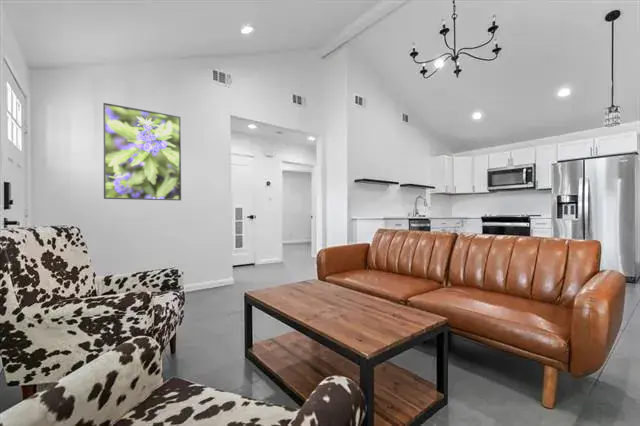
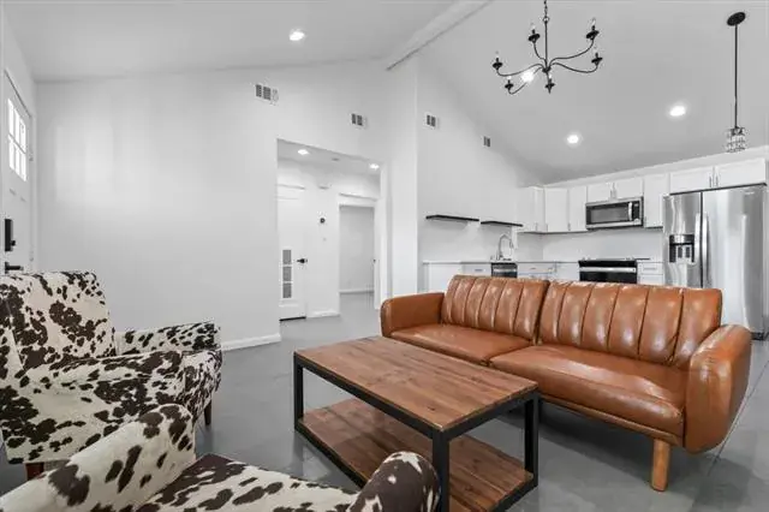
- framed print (144, 154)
